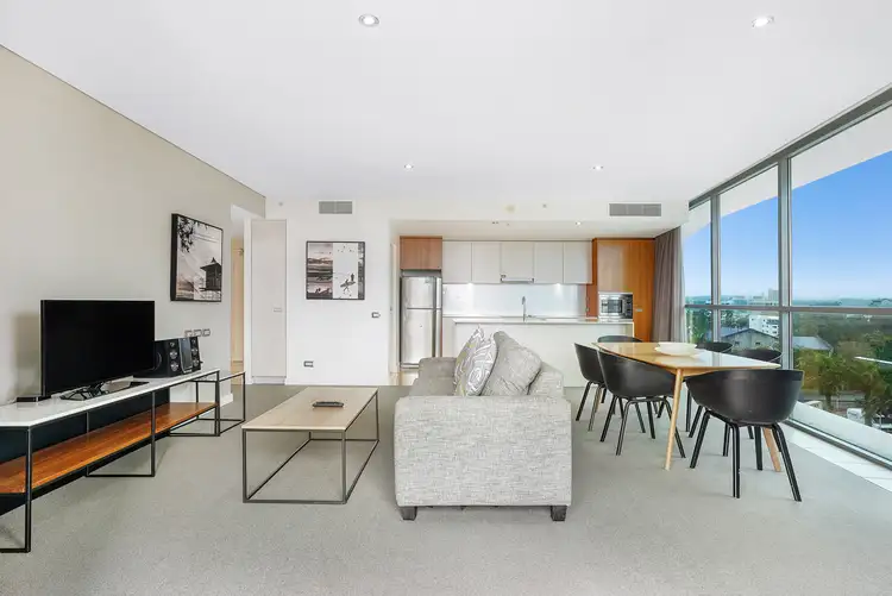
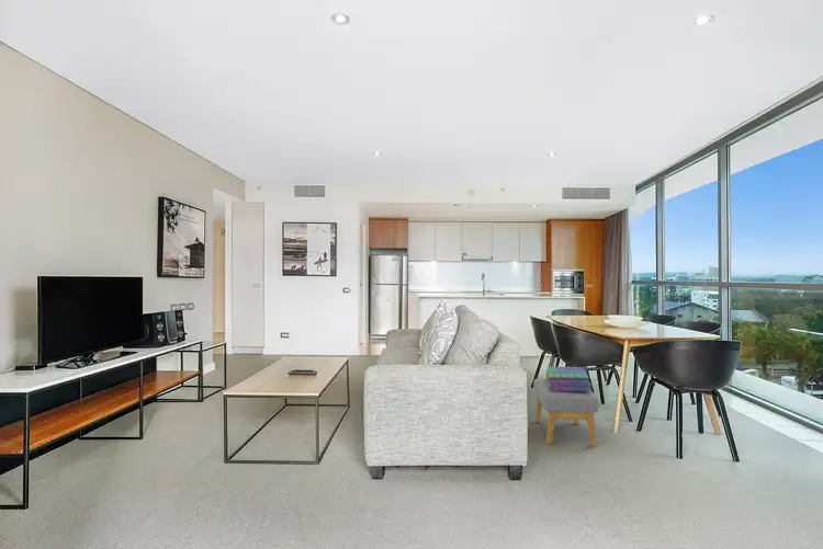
+ stack of books (566, 378)
+ footstool (563, 409)
